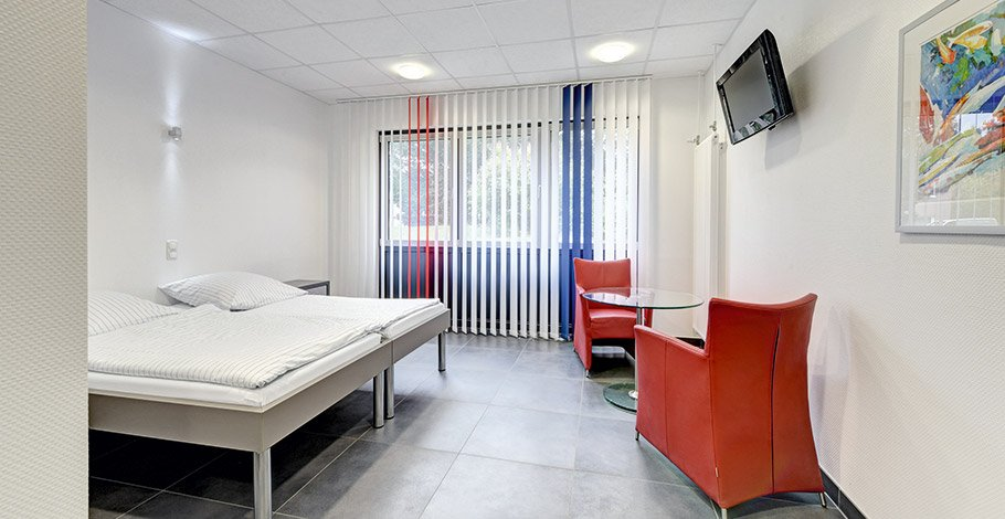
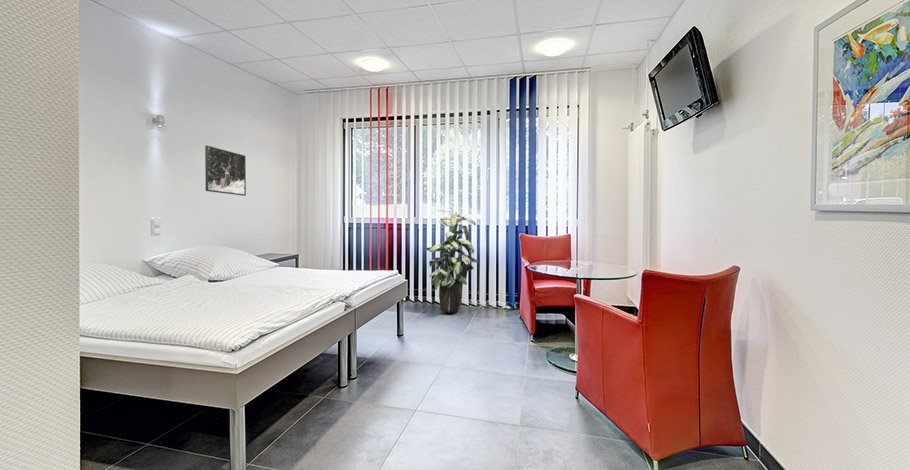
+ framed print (226, 172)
+ indoor plant (450, 260)
